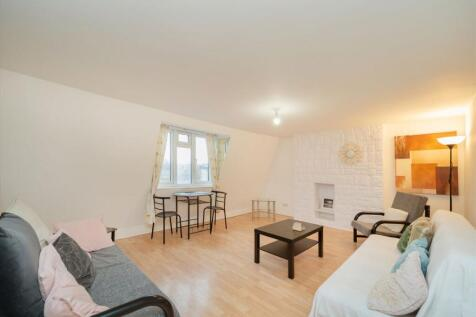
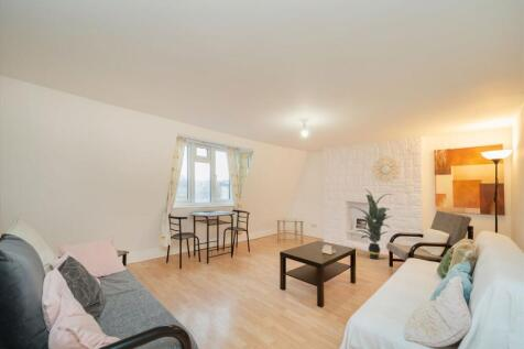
+ indoor plant (372, 222)
